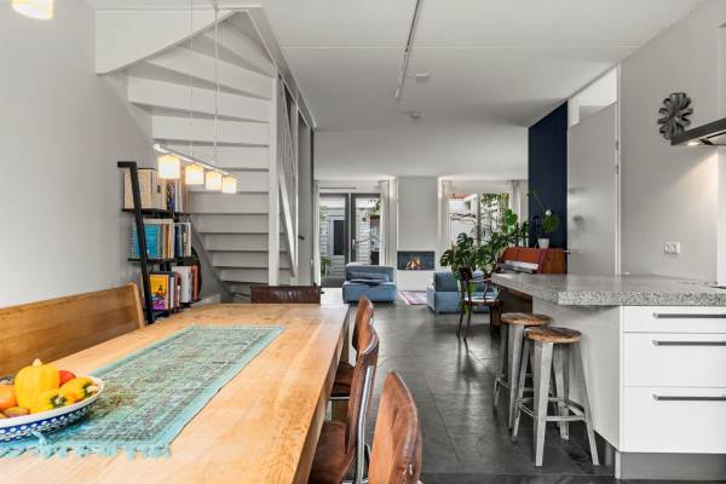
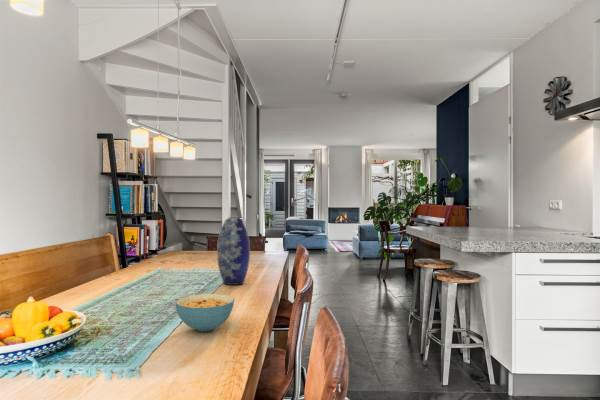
+ cereal bowl (205, 314)
+ vase (233, 250)
